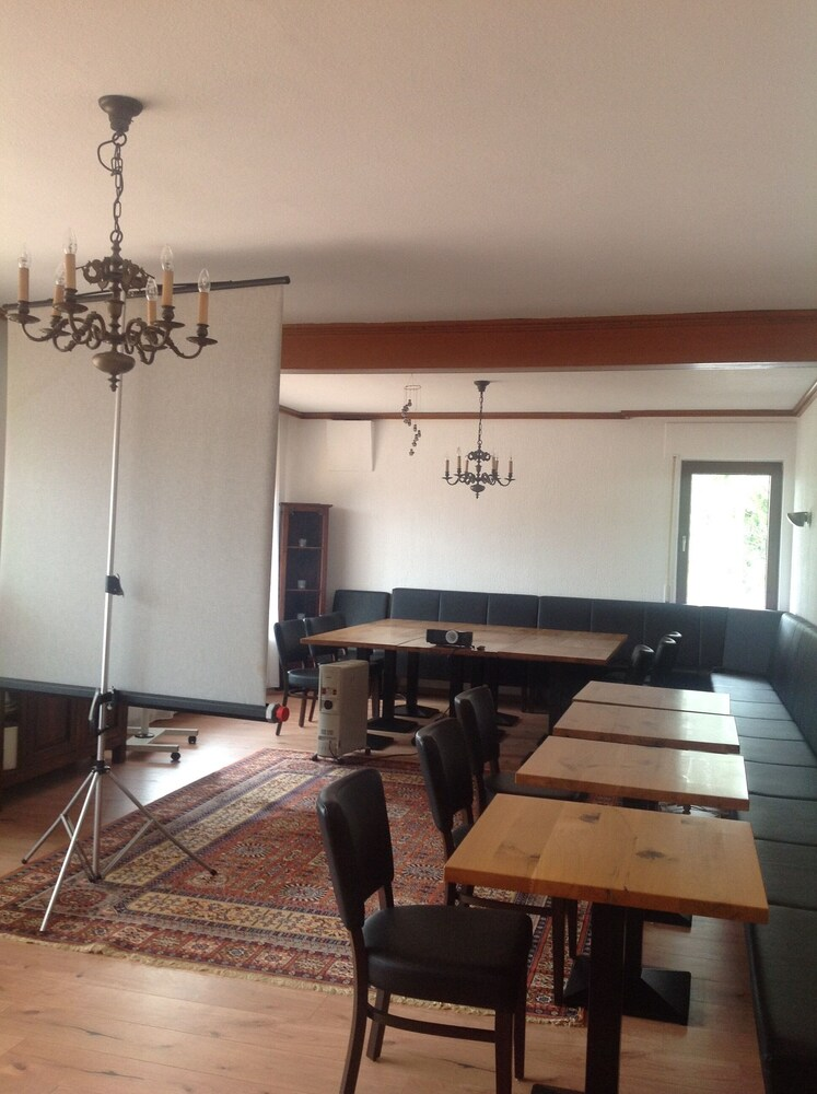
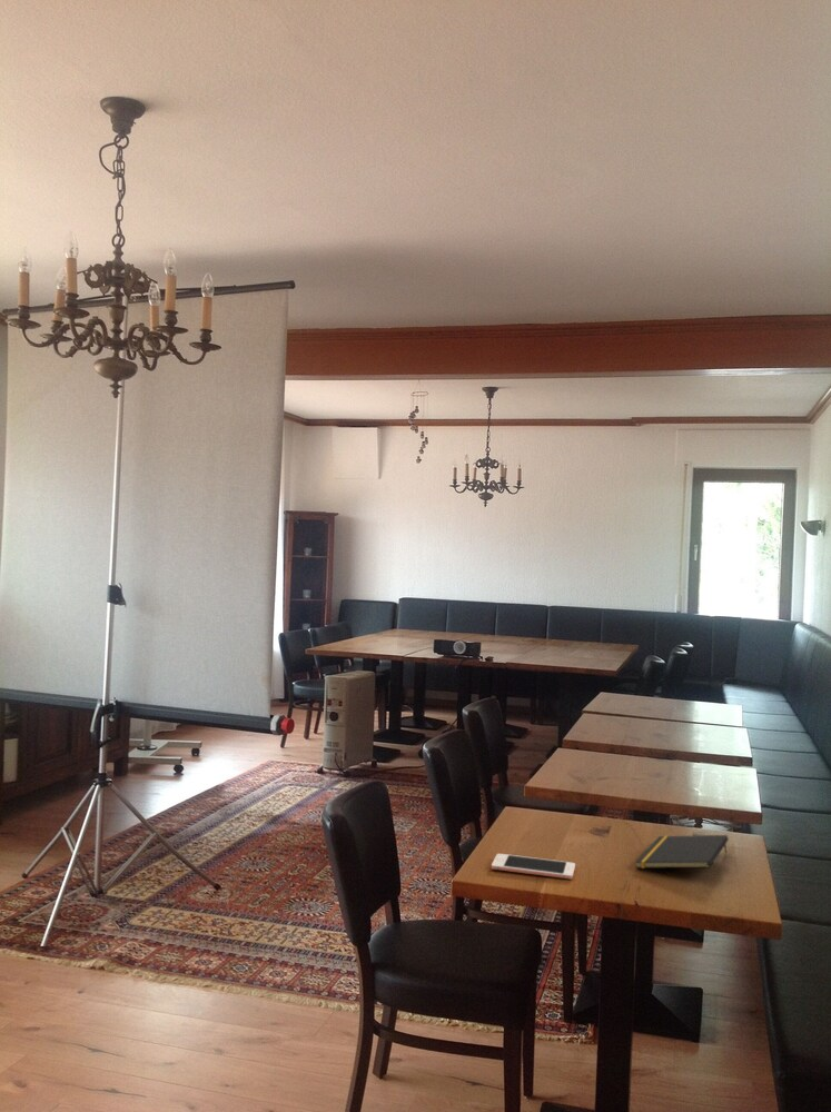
+ cell phone (533, 865)
+ notepad (682, 851)
